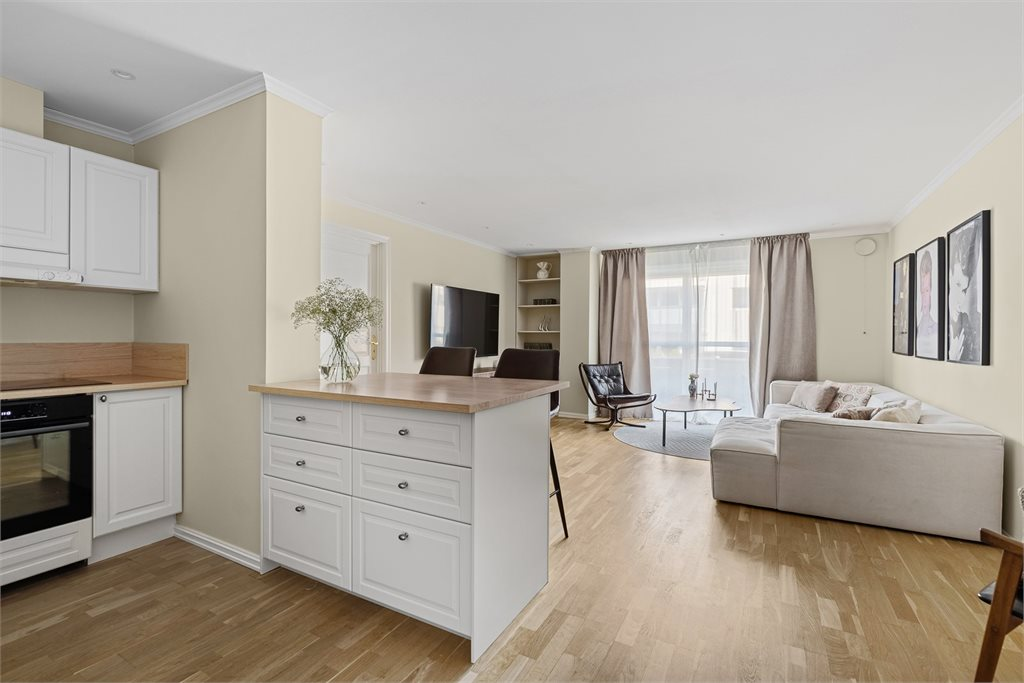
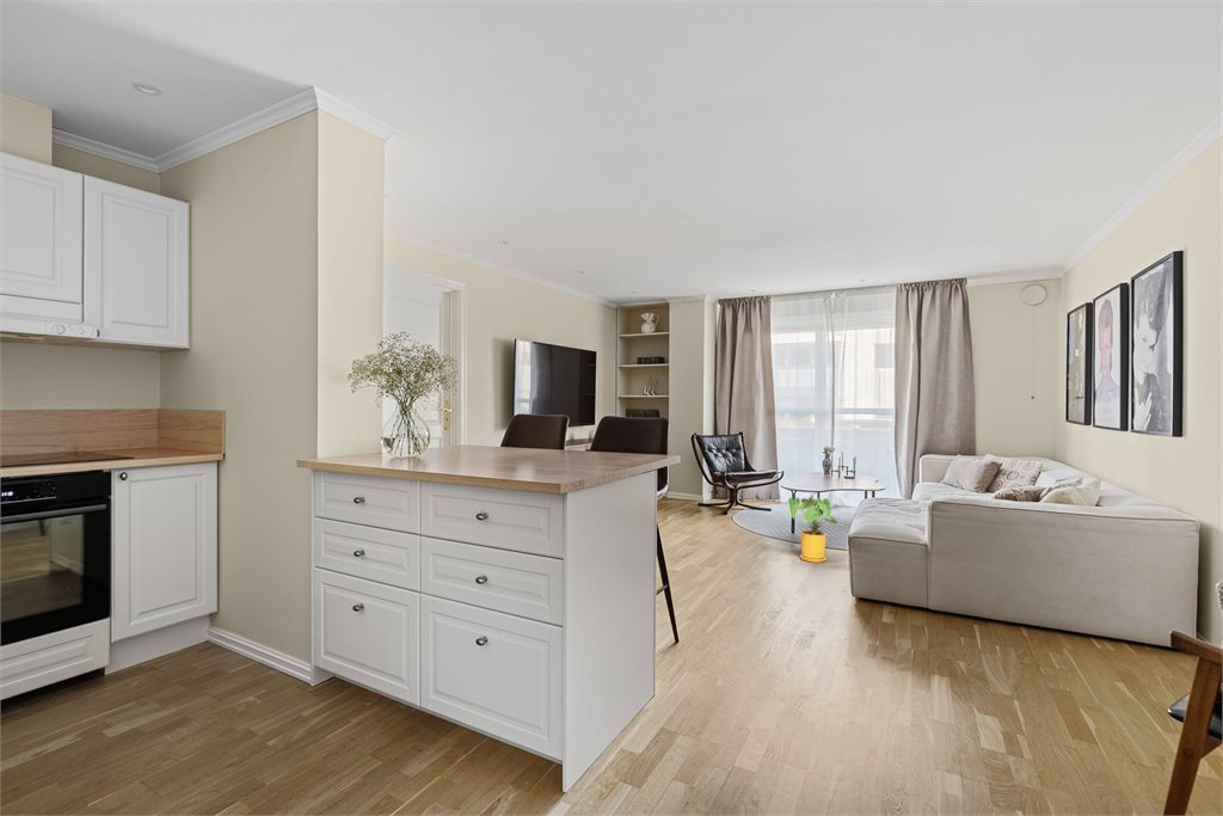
+ house plant (815, 527)
